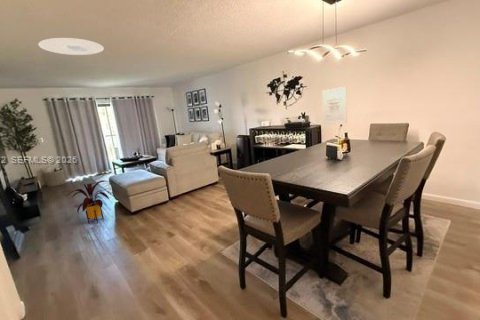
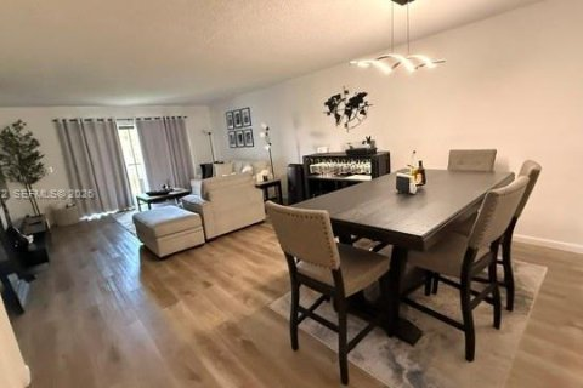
- house plant (93, 201)
- ceiling light (72, 44)
- wall art (334, 106)
